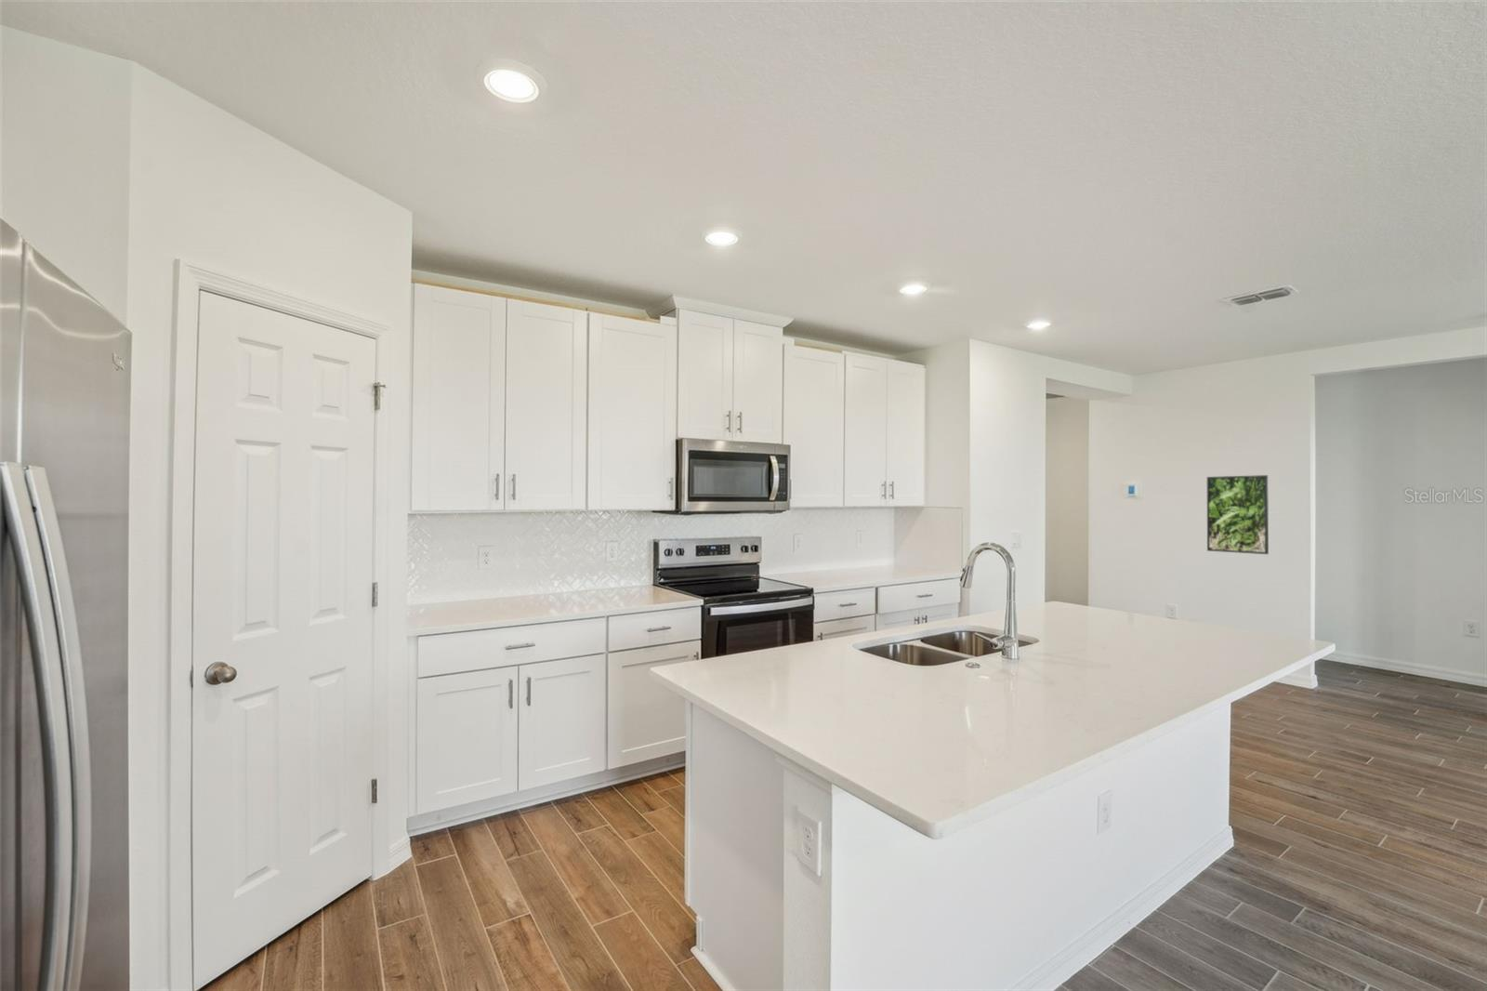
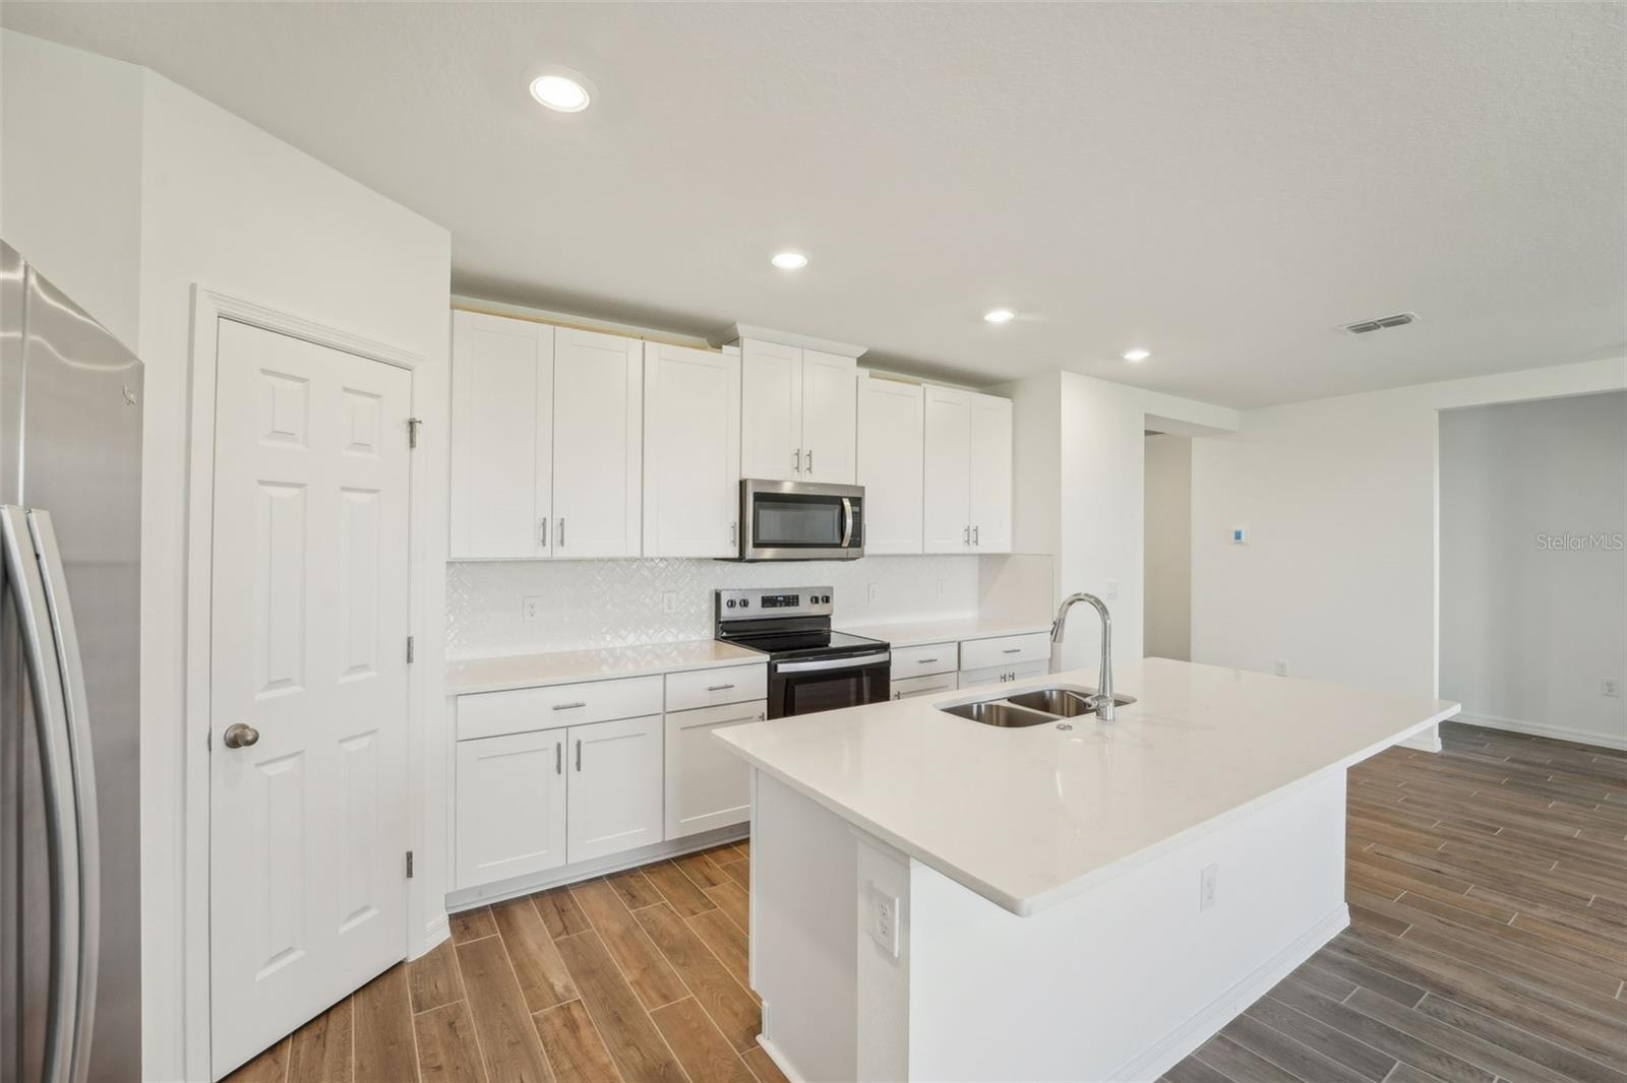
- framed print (1236, 514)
